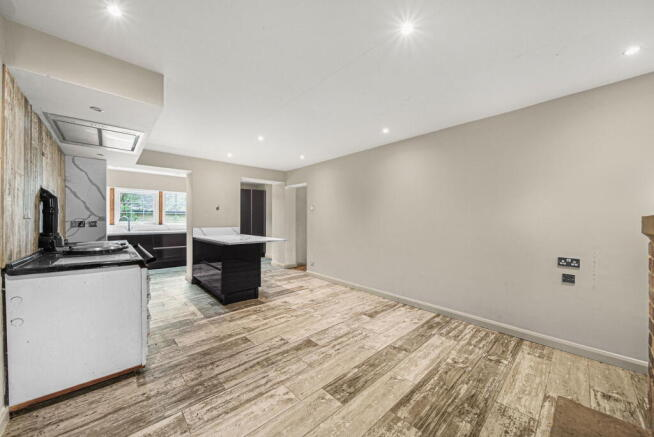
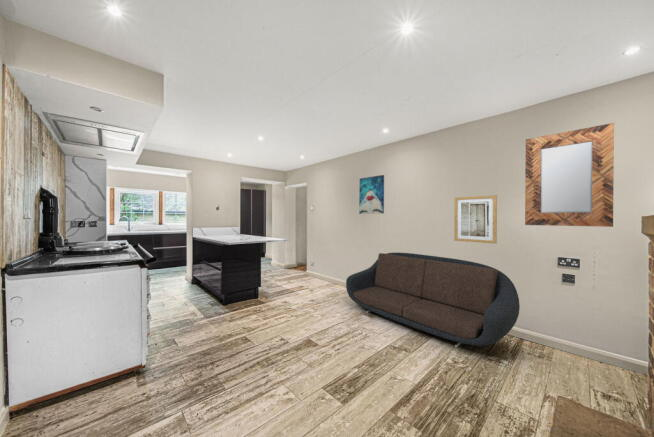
+ wall art (474, 219)
+ wall art (371, 195)
+ sofa (418, 289)
+ home mirror (565, 179)
